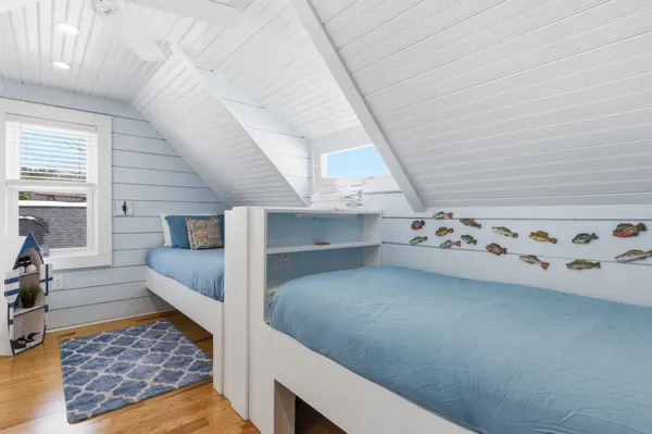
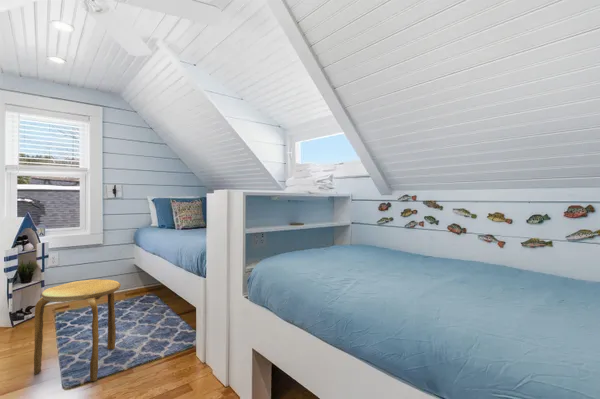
+ stool (92, 325)
